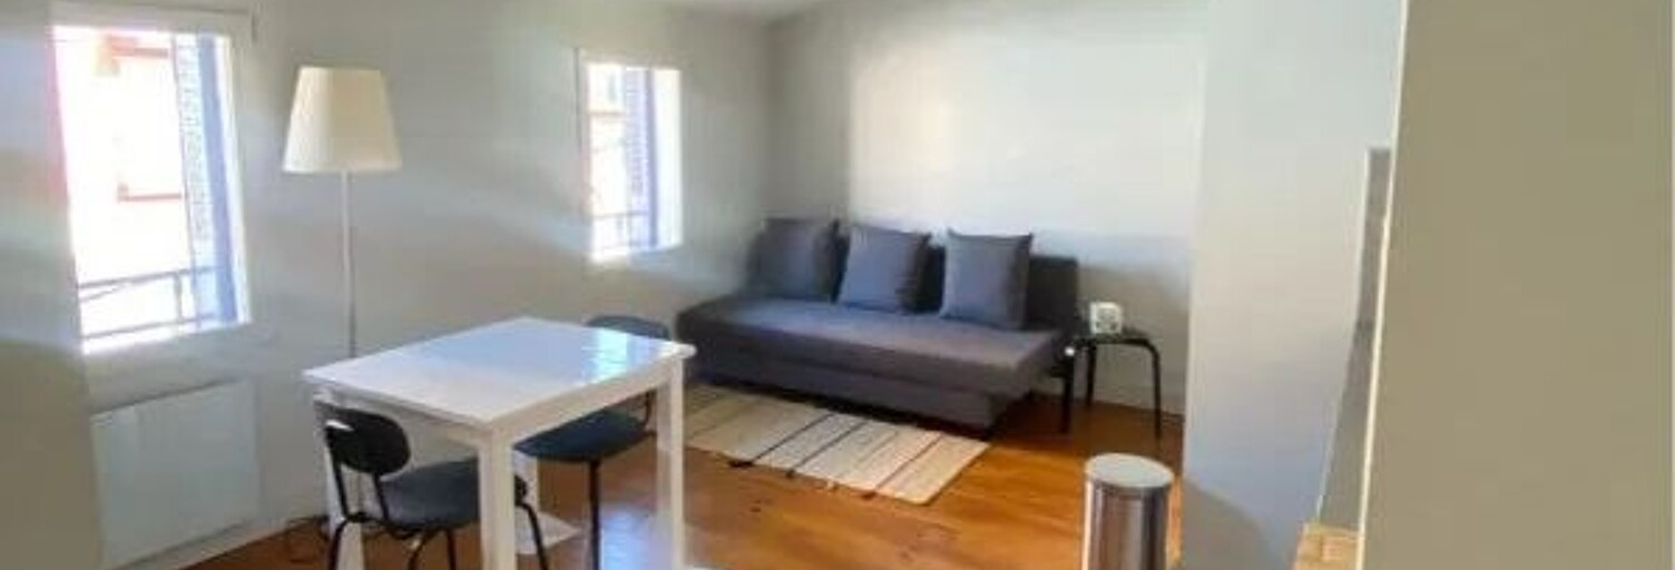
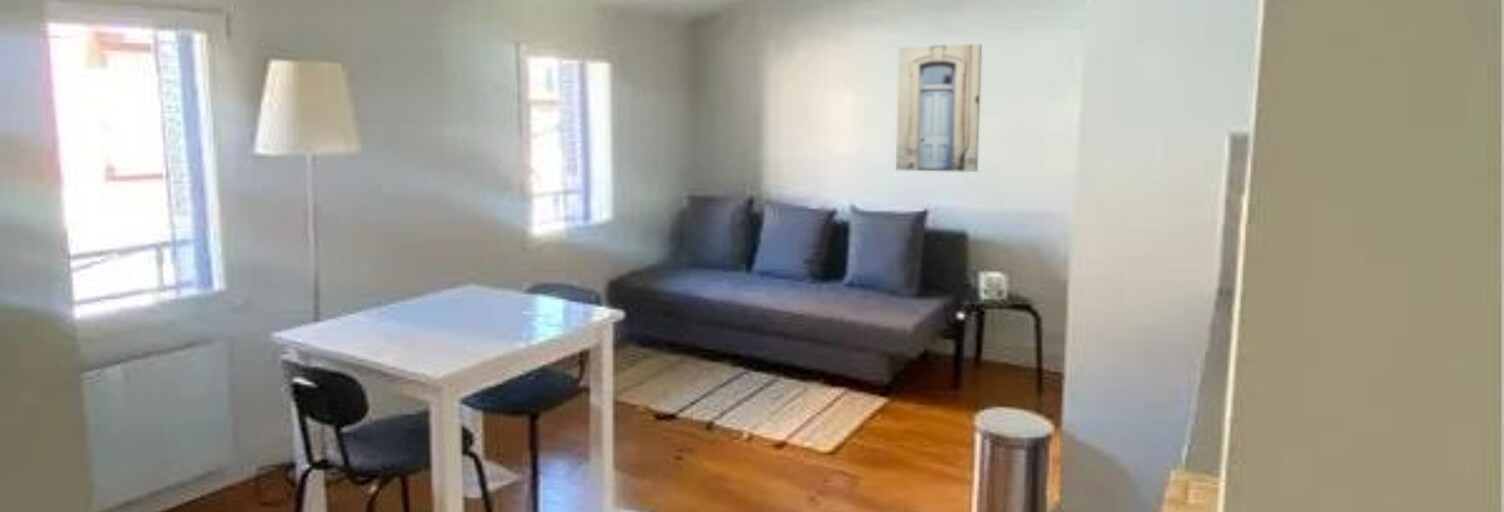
+ wall art (937, 108)
